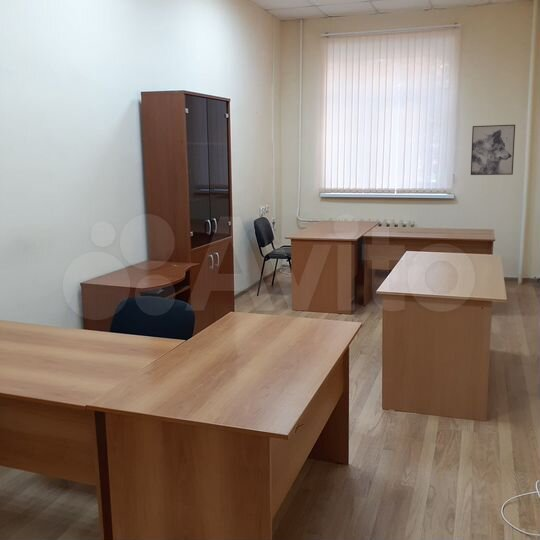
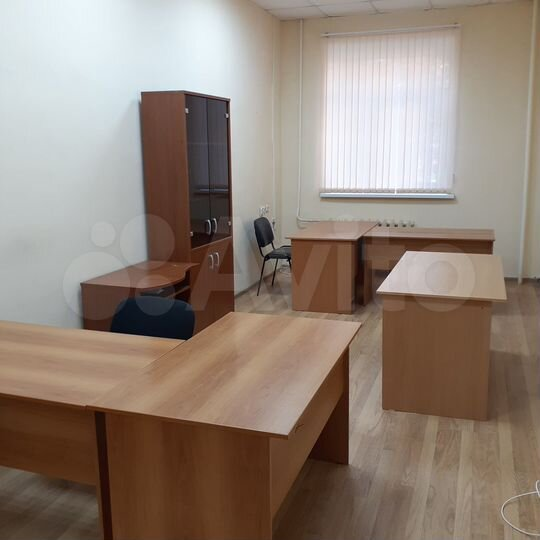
- wall art (492, 150)
